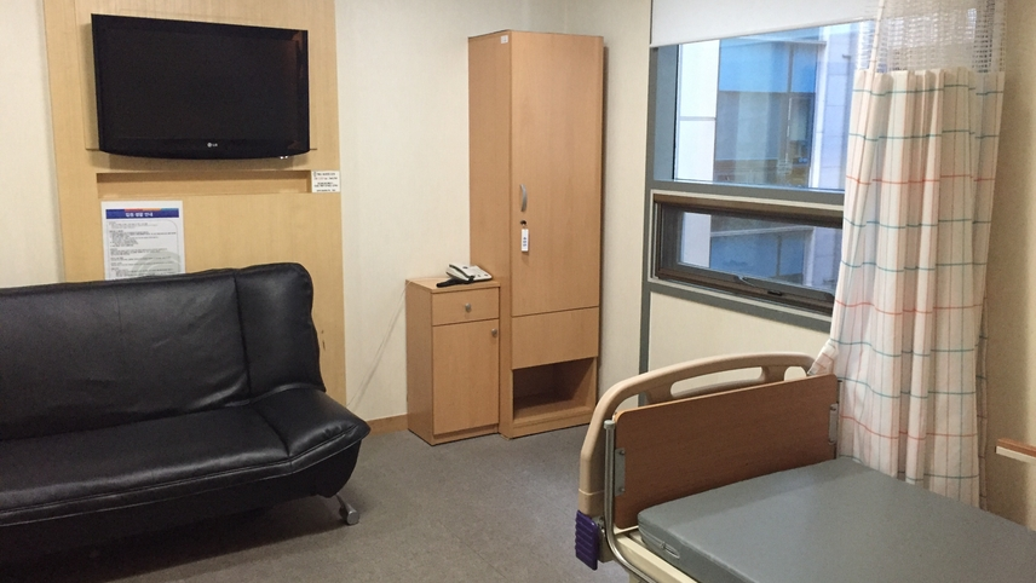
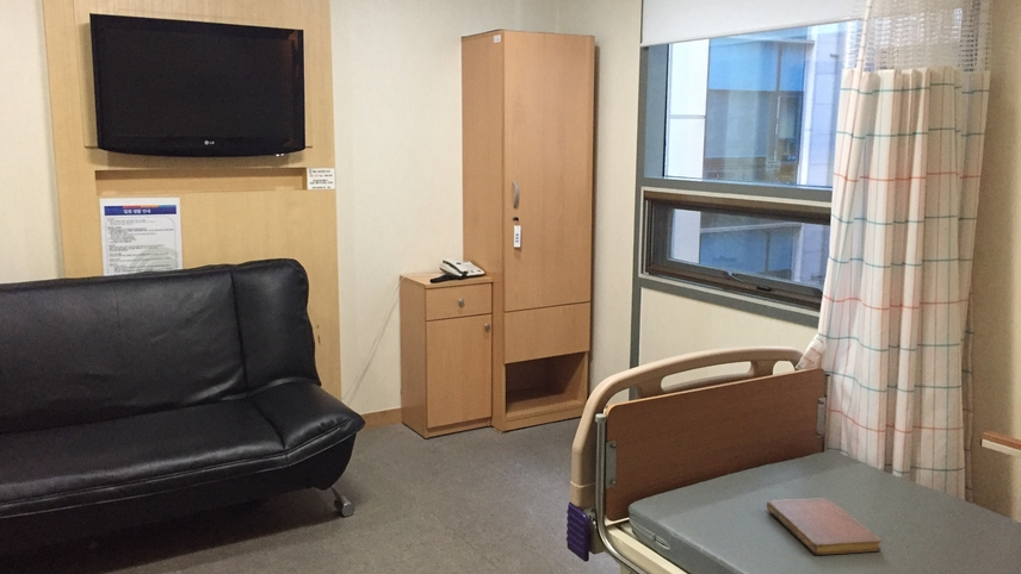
+ notebook (821, 524)
